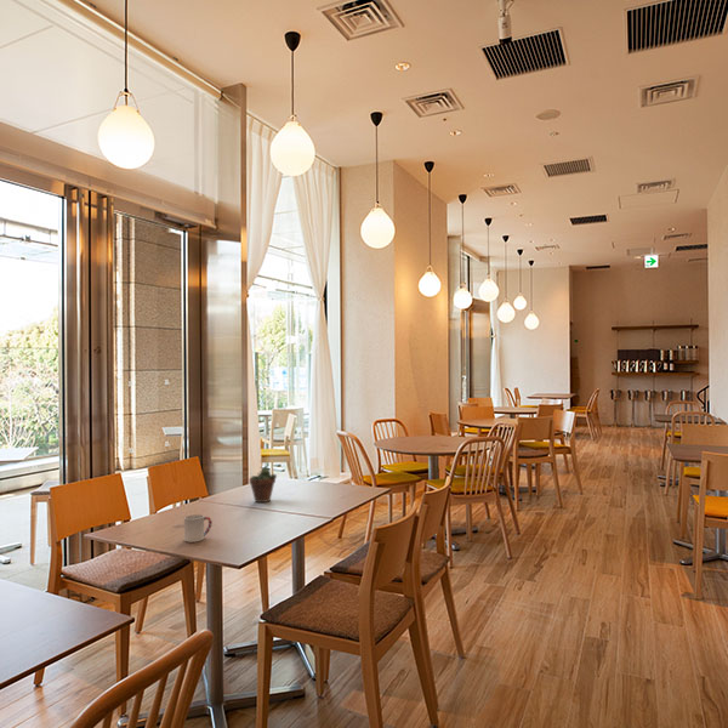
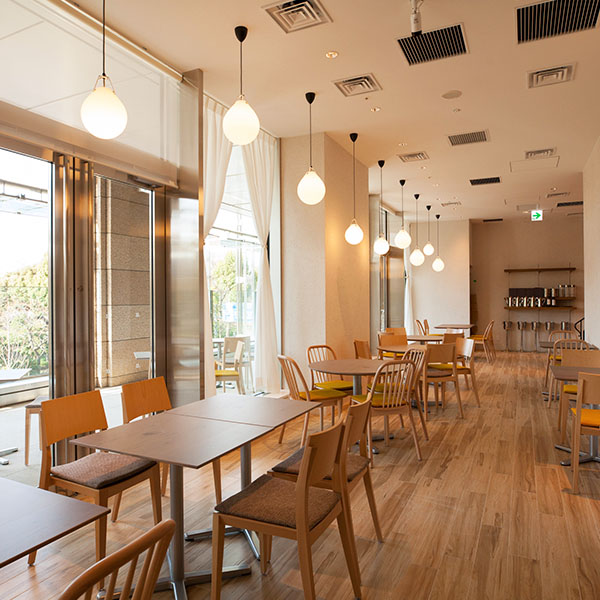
- succulent plant (262, 479)
- cup (198, 527)
